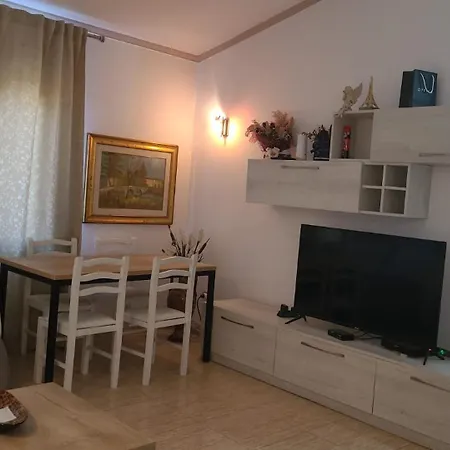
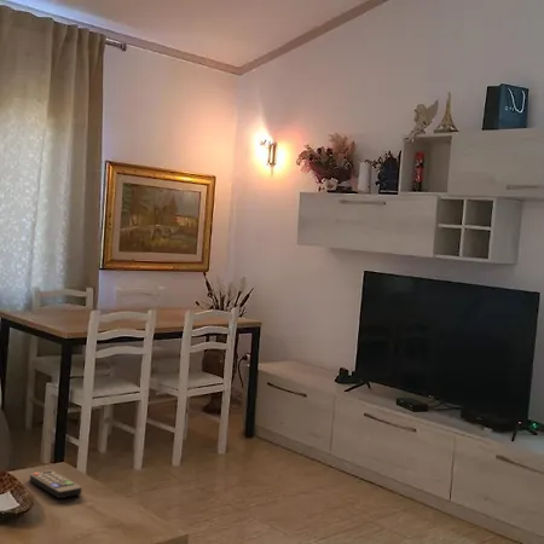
+ remote control (54, 482)
